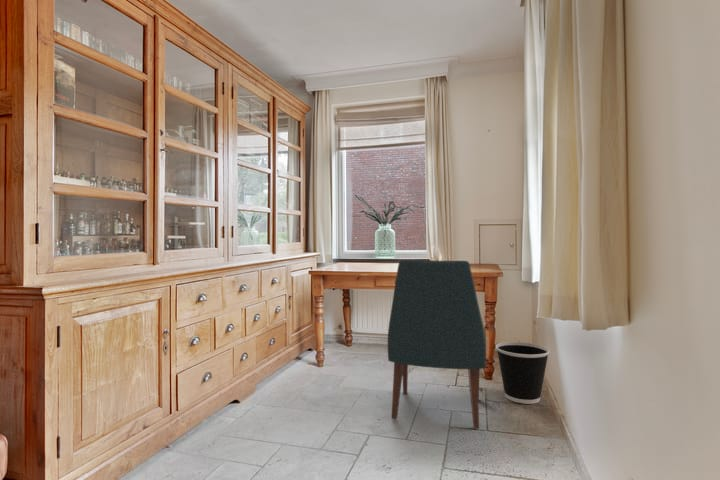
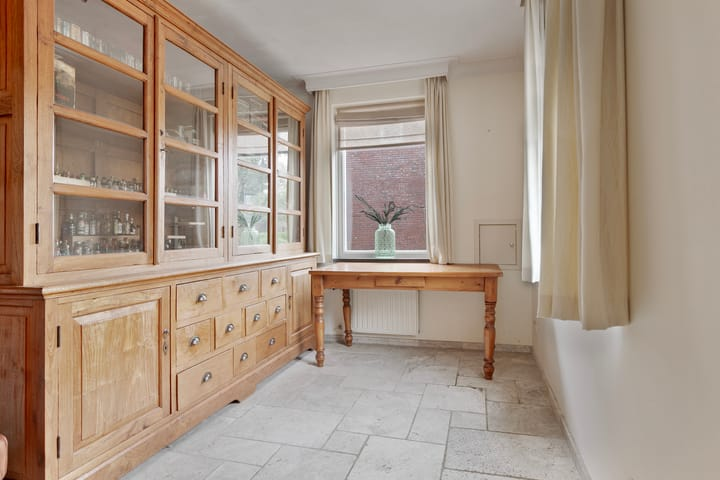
- chair (437, 335)
- wastebasket (522, 372)
